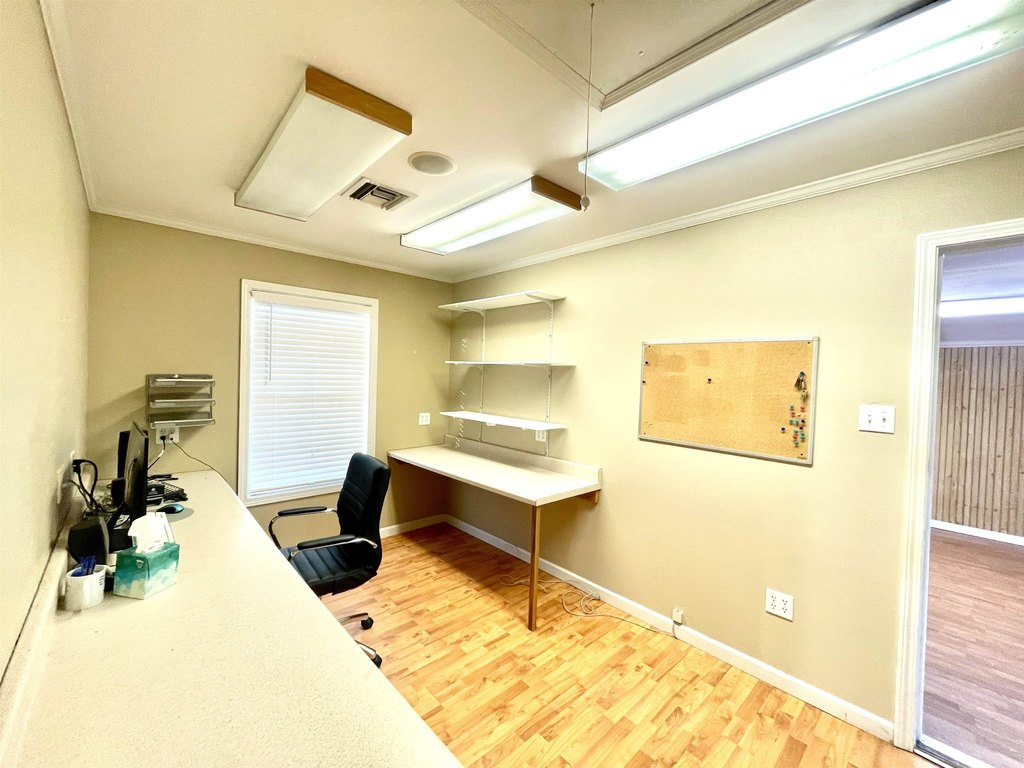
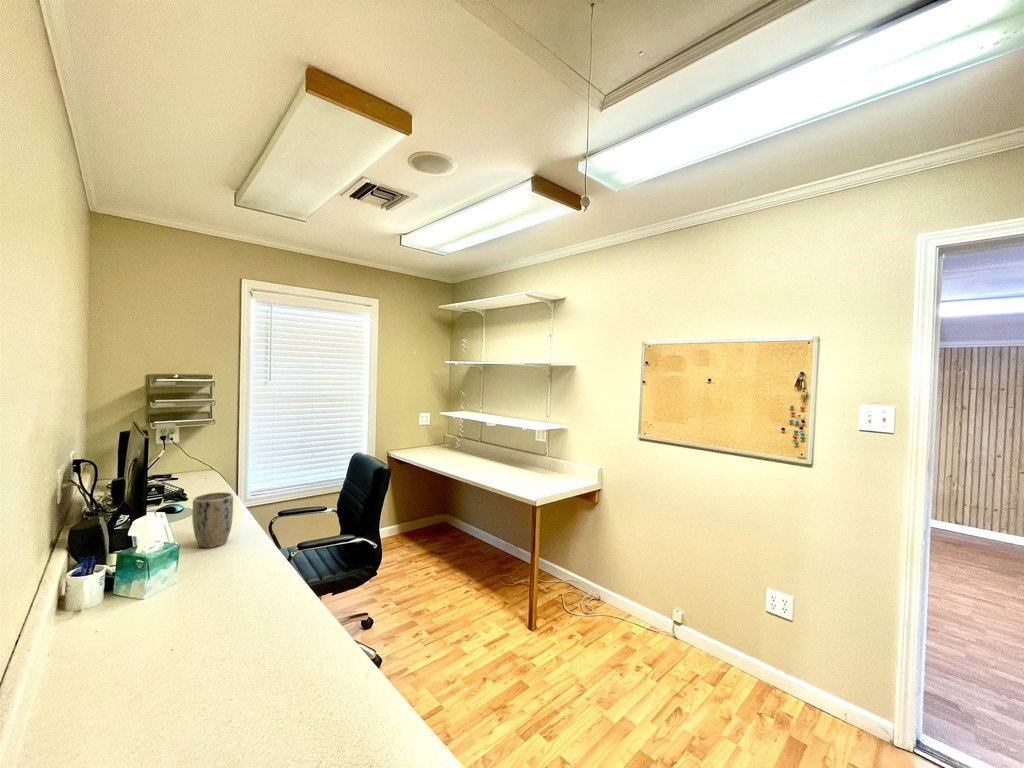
+ plant pot (212, 520)
